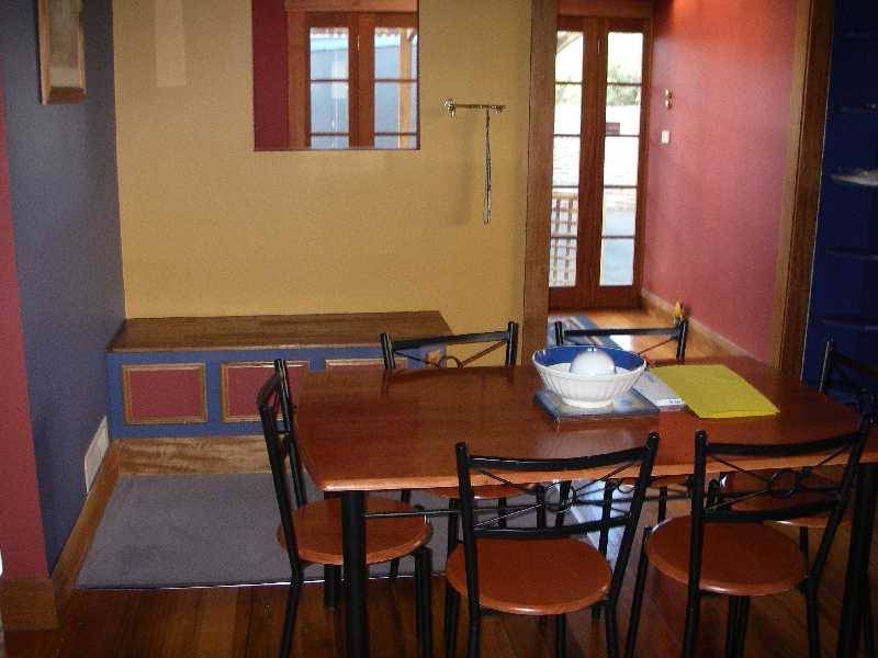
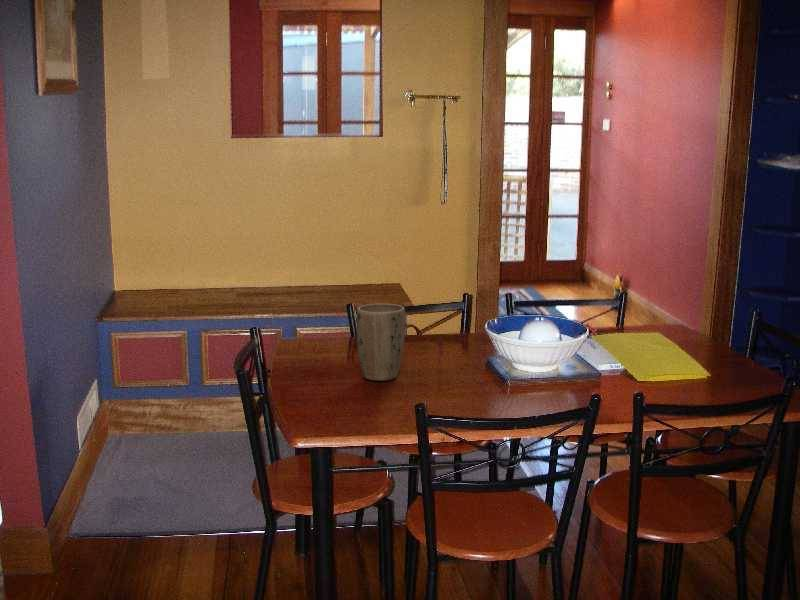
+ plant pot (380, 342)
